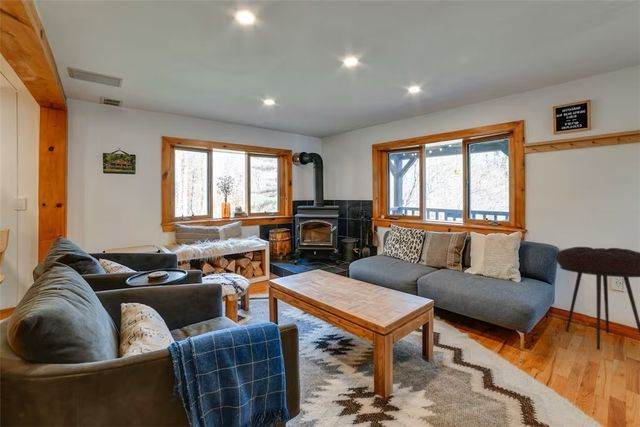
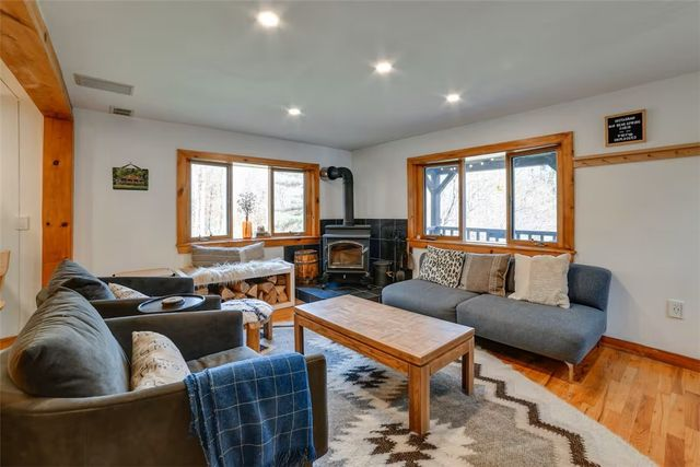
- stool (600, 294)
